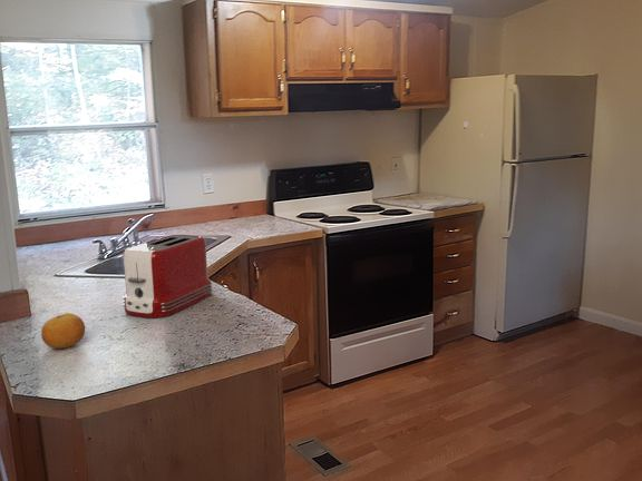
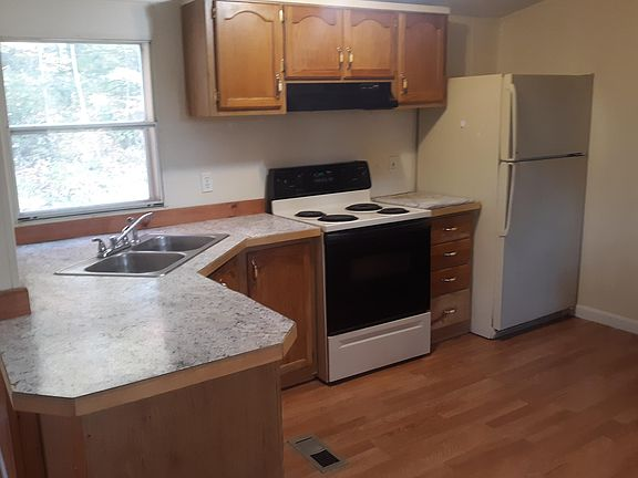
- toaster (167, 272)
- fruit (64, 330)
